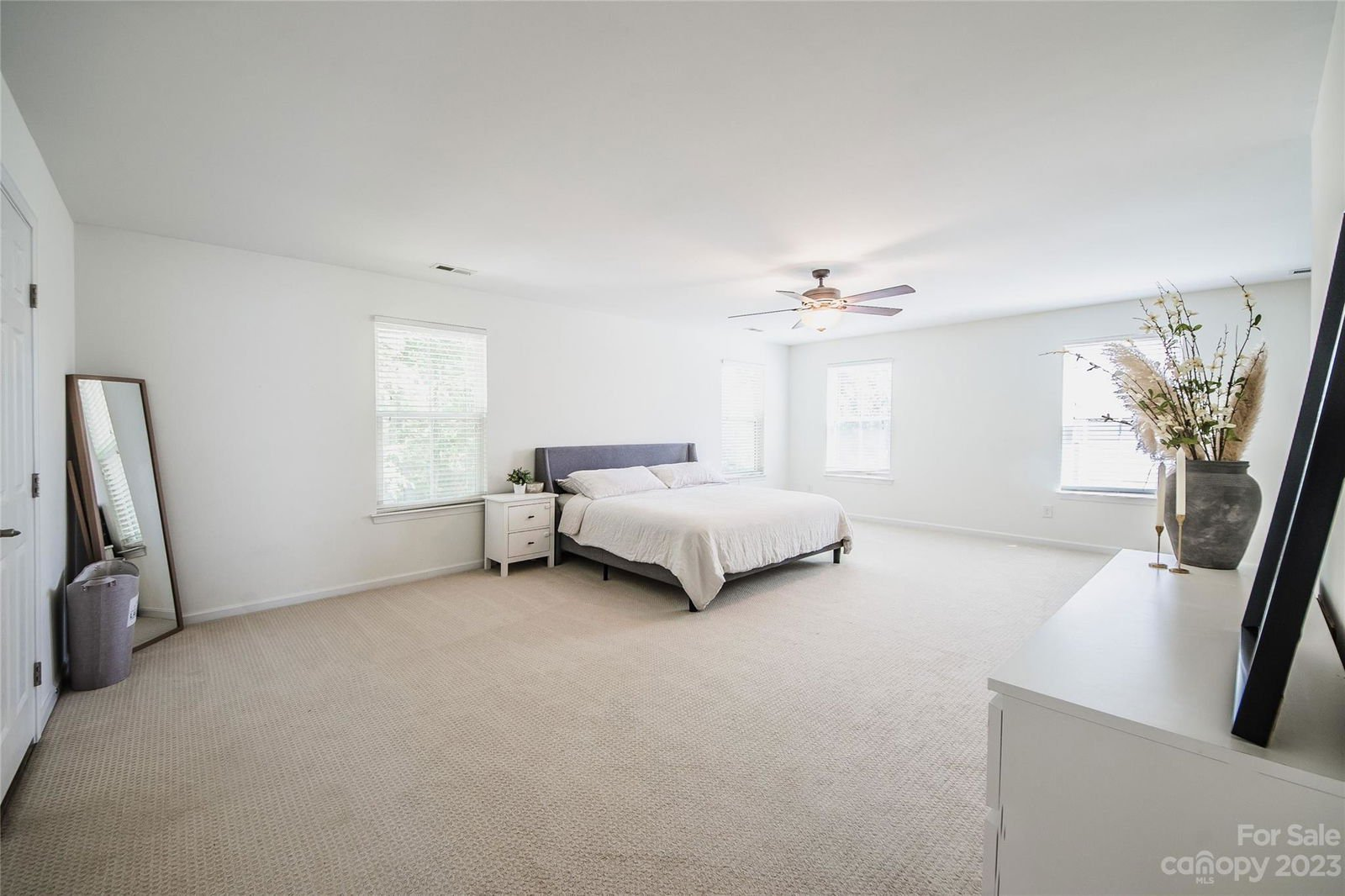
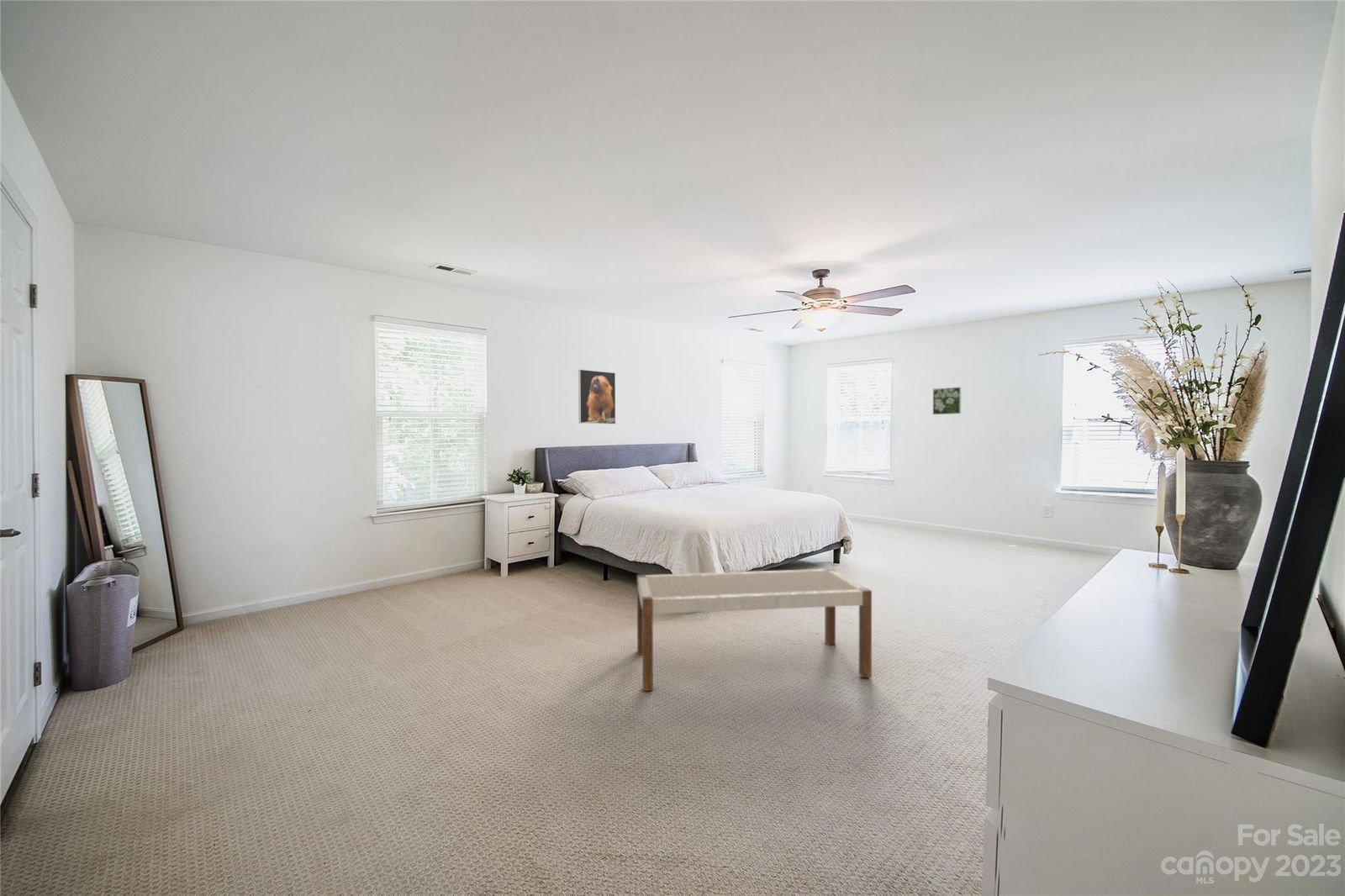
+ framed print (597, 397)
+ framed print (947, 401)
+ bench (747, 609)
